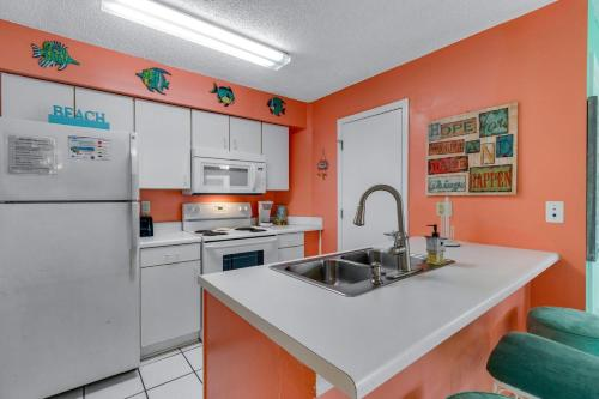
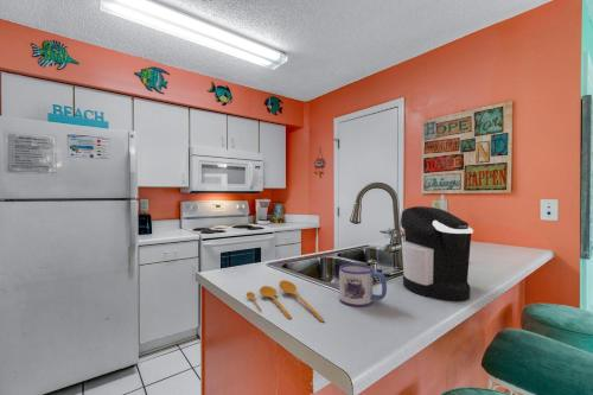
+ mug (362, 285)
+ coffee maker (436, 248)
+ spoon (280, 304)
